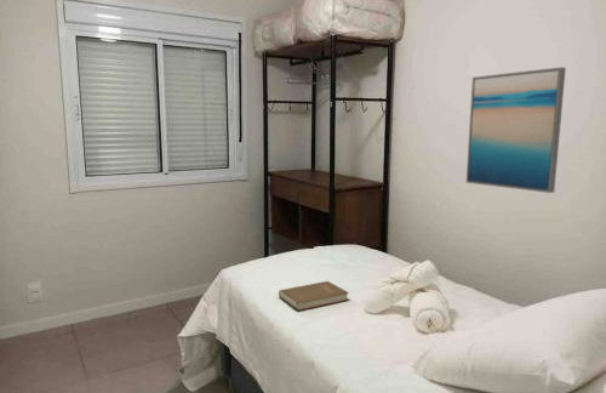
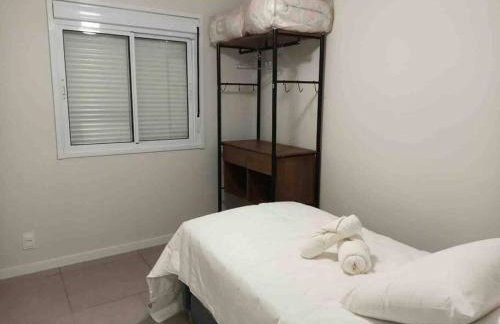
- book (313, 295)
- wall art (510, 131)
